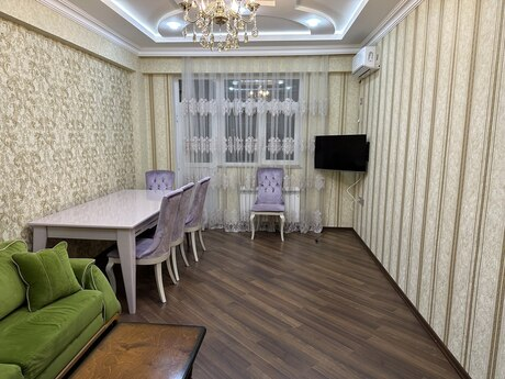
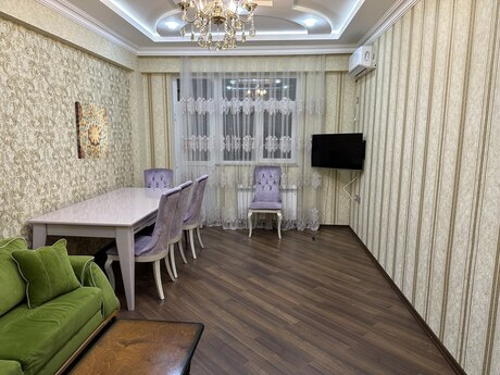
+ wall art (92, 132)
